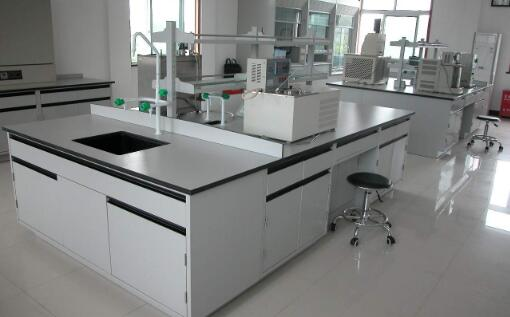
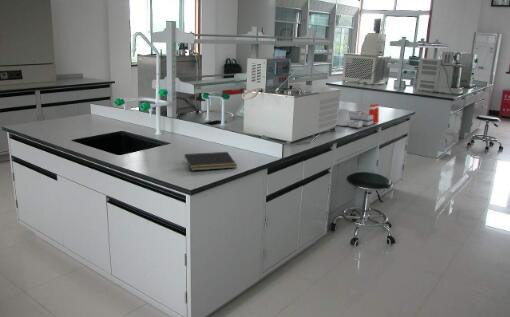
+ notepad (210, 160)
+ laboratory equipment (355, 113)
